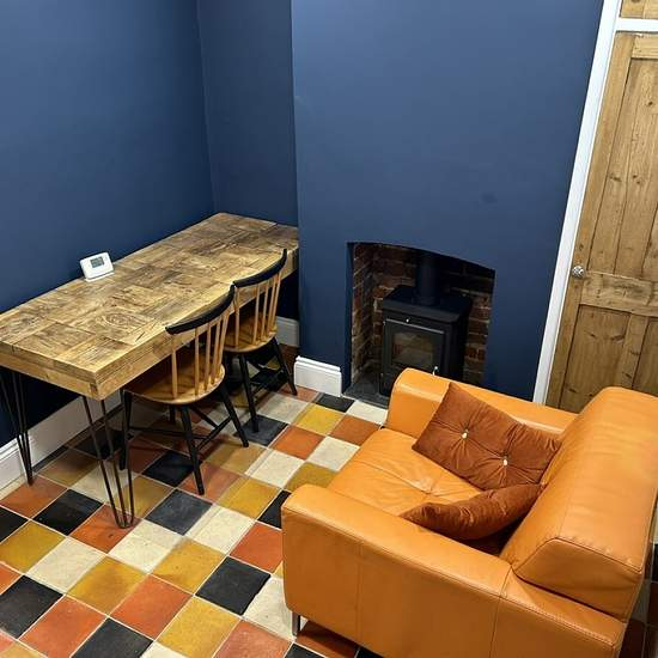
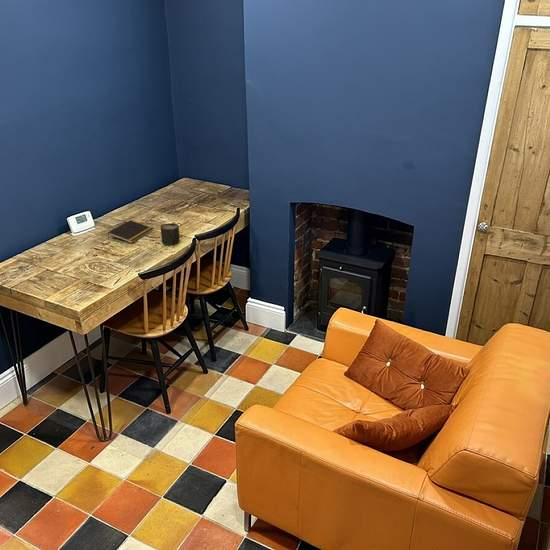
+ mug (170, 235)
+ notepad (131, 231)
